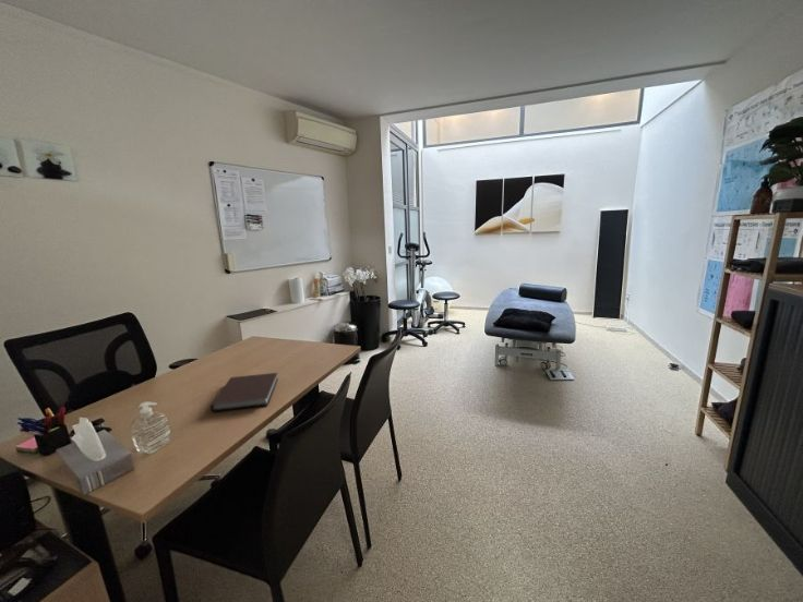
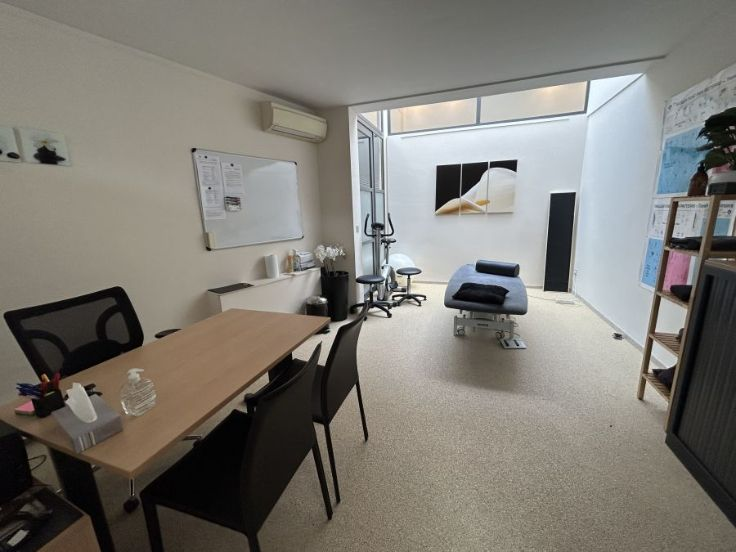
- notebook (248, 389)
